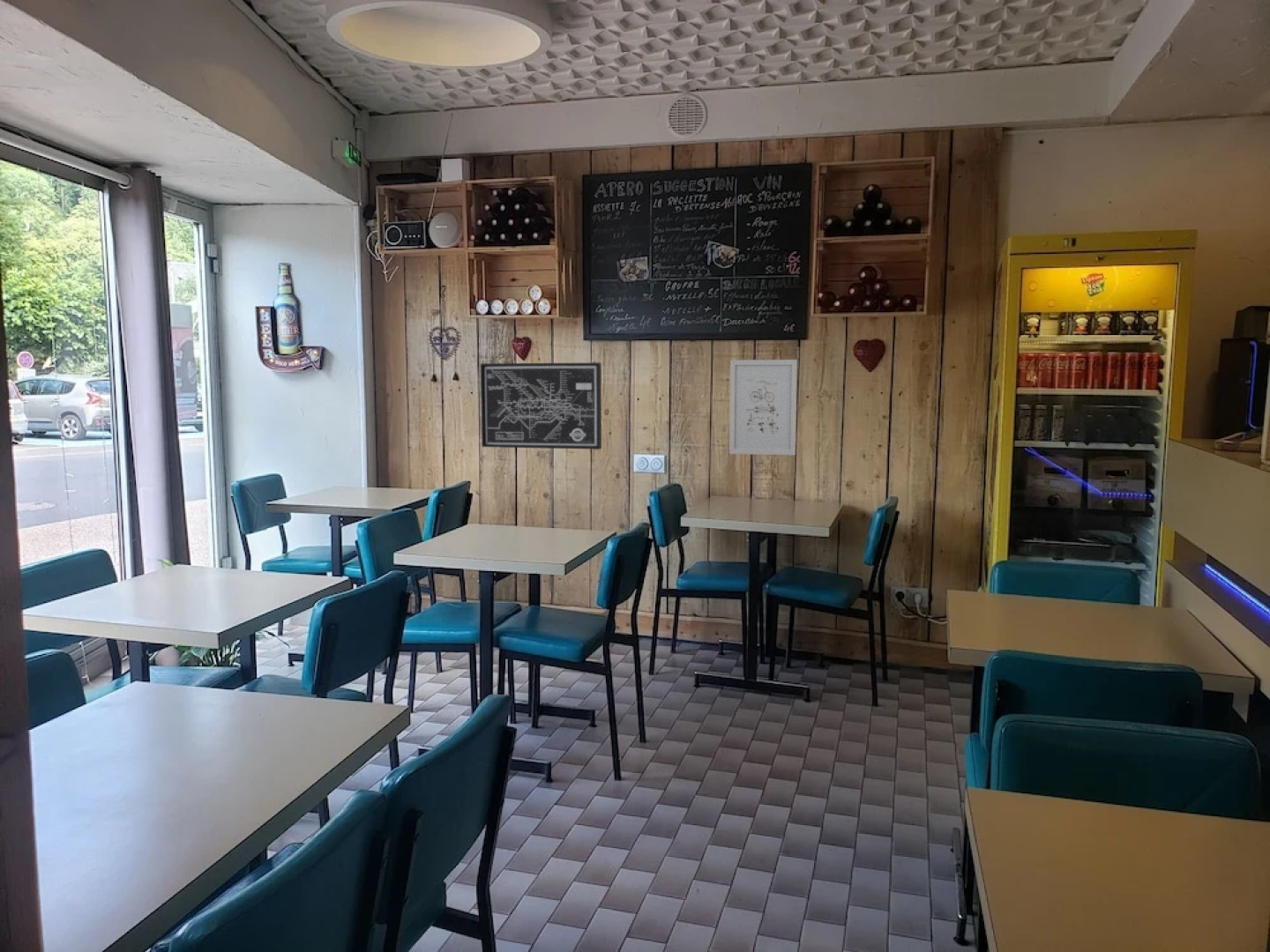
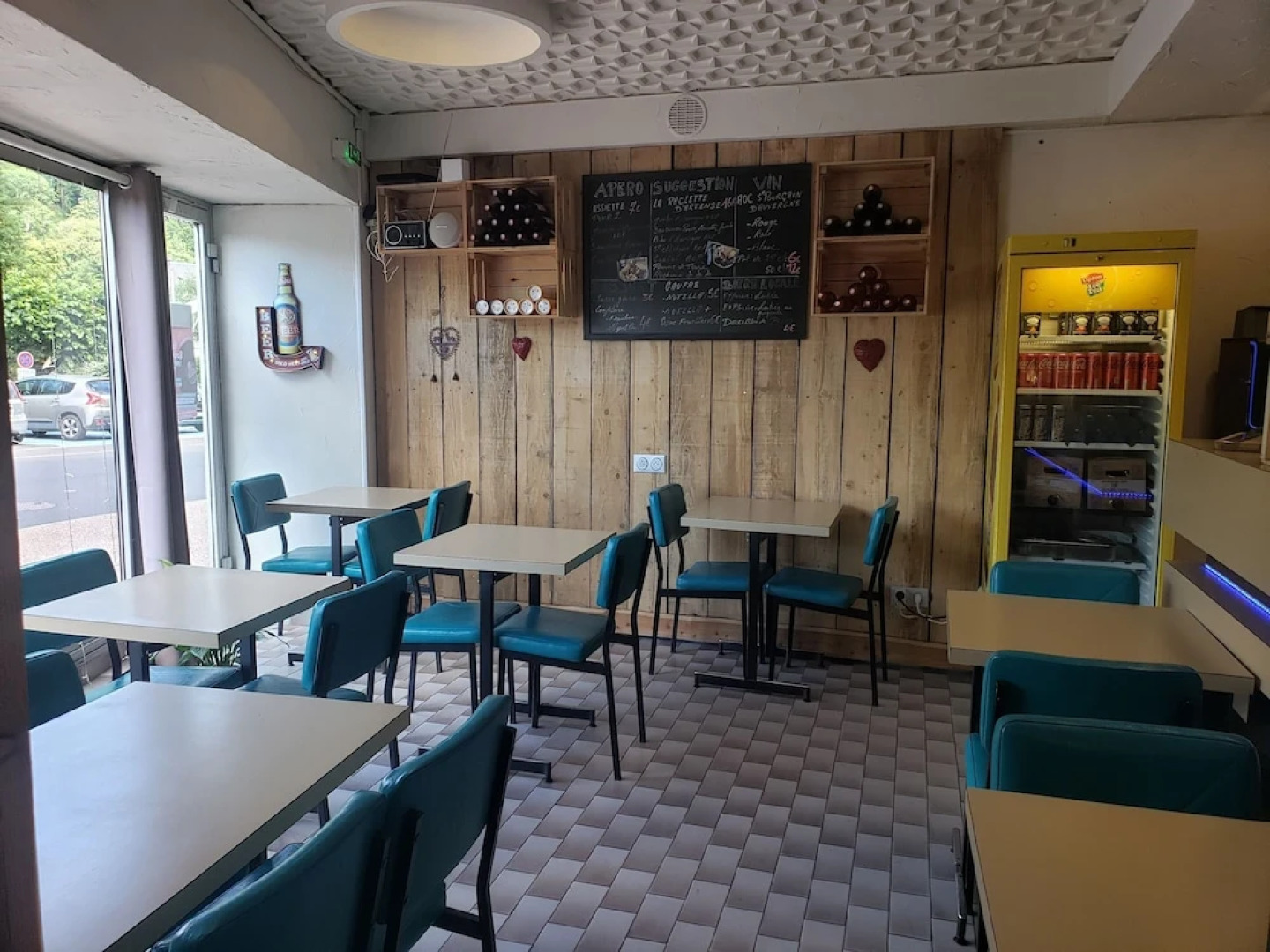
- wall art (762, 407)
- wall art (540, 405)
